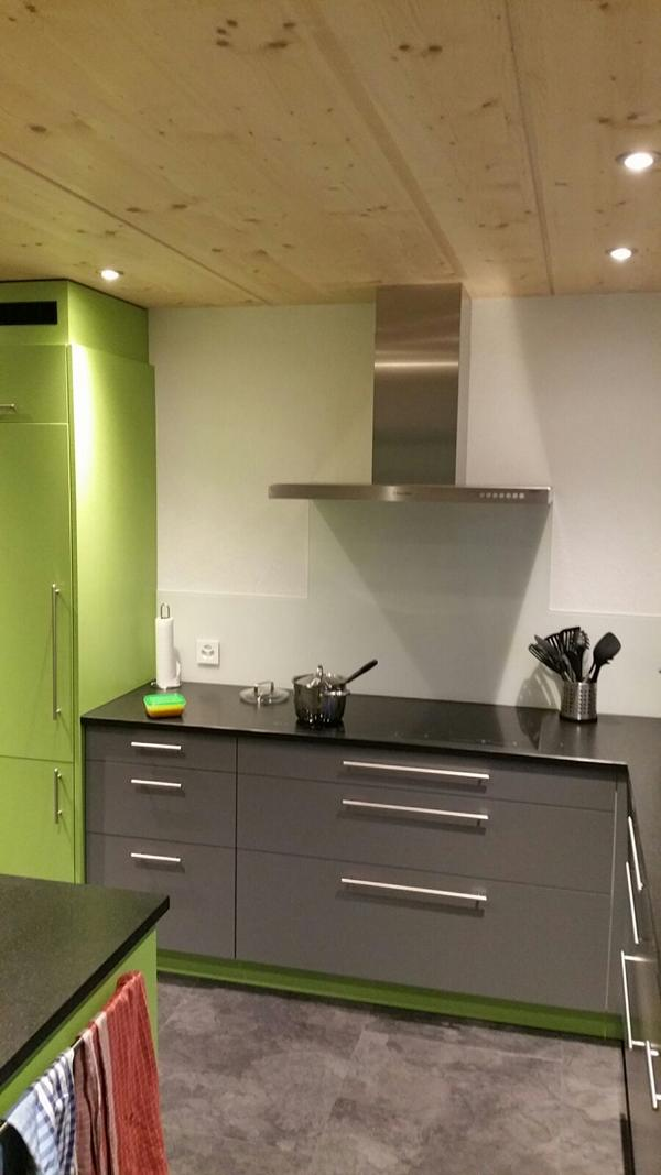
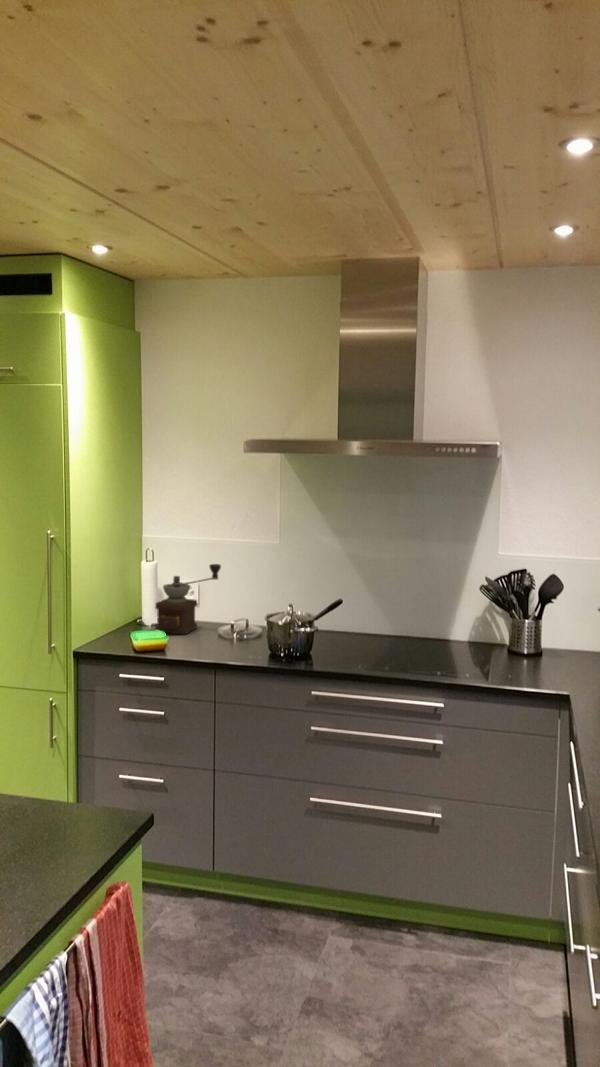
+ coffee grinder (188, 599)
